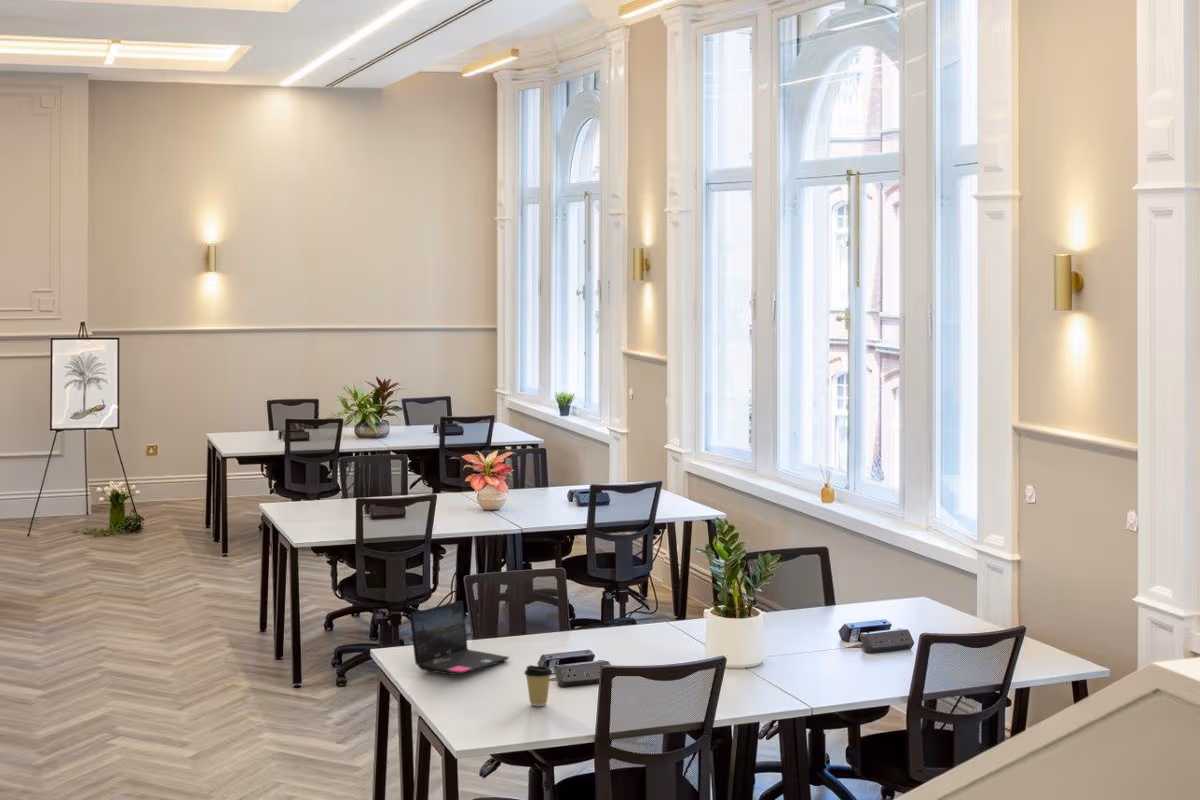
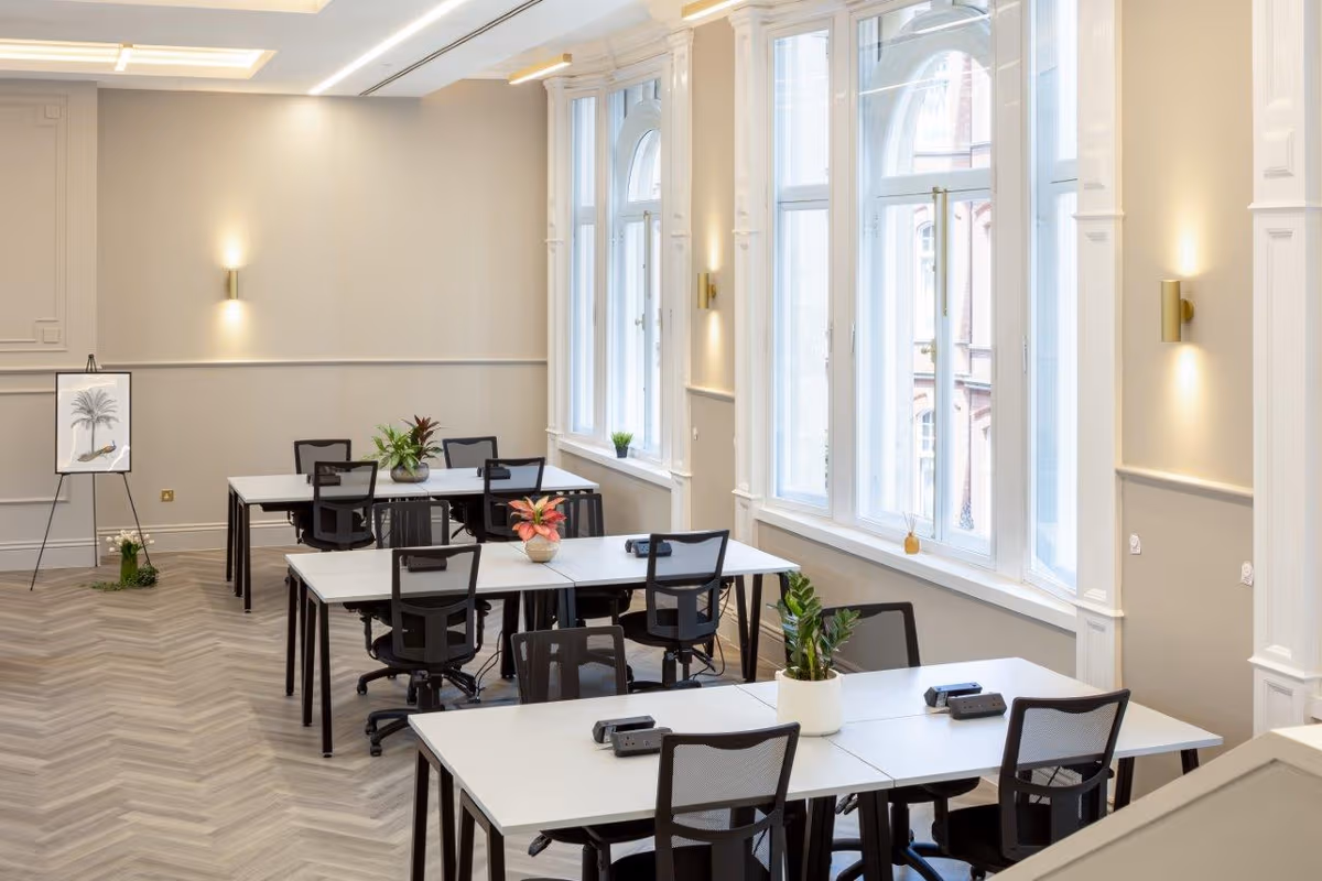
- laptop (460, 637)
- coffee cup (538, 685)
